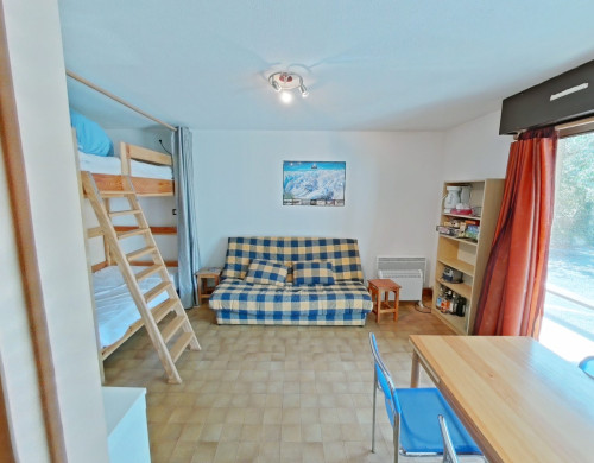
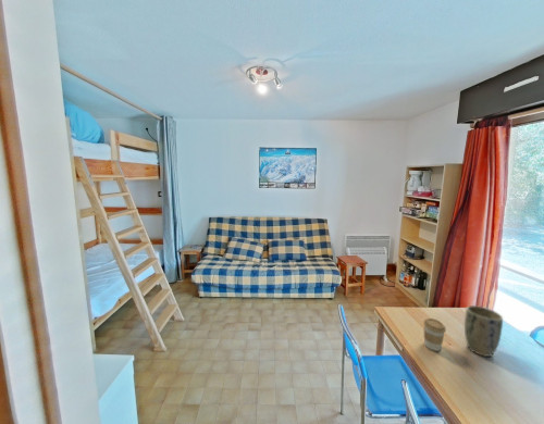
+ plant pot (481, 331)
+ coffee cup (433, 334)
